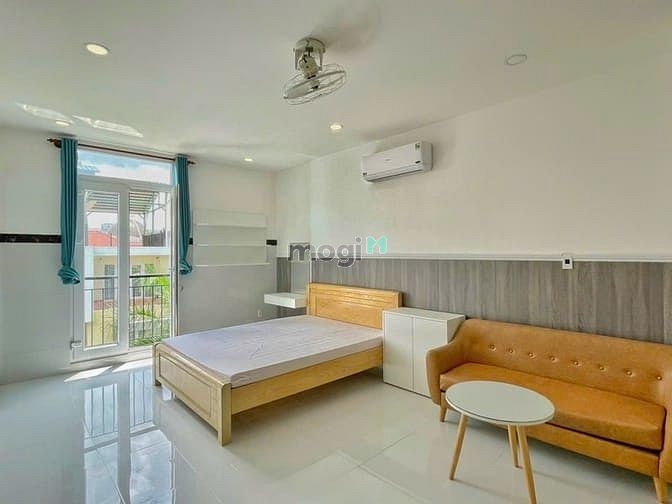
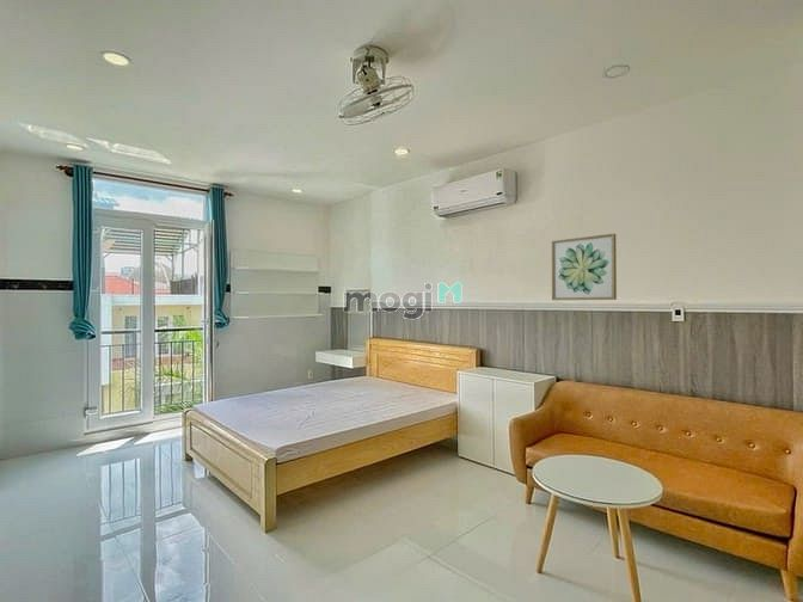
+ wall art (582, 269)
